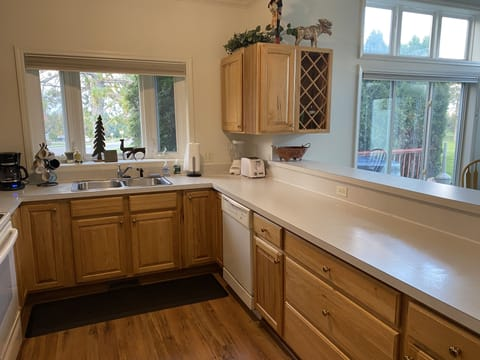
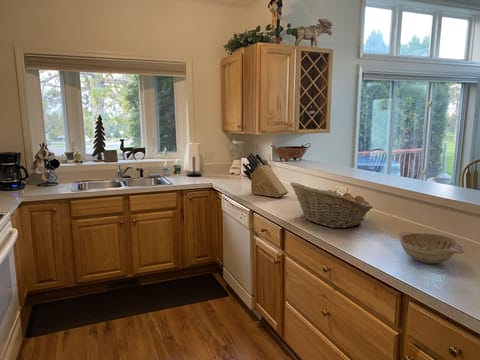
+ knife block (264, 173)
+ decorative bowl (427, 249)
+ fruit basket (329, 201)
